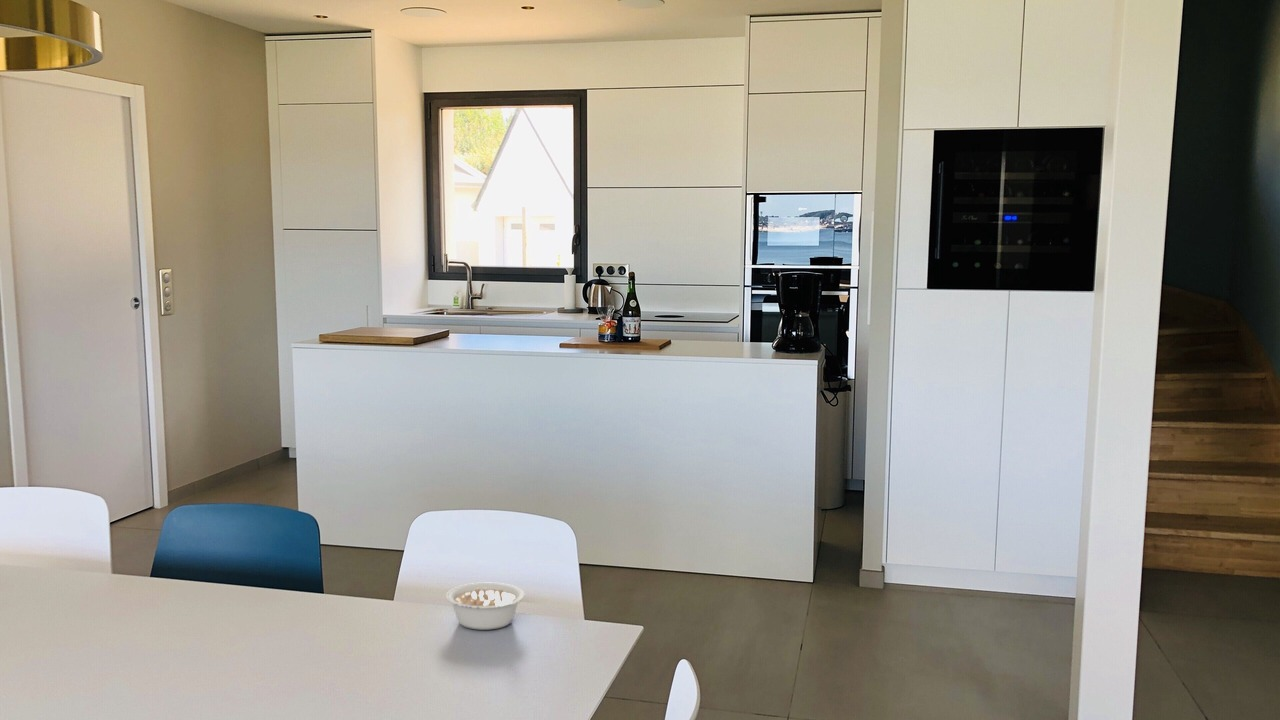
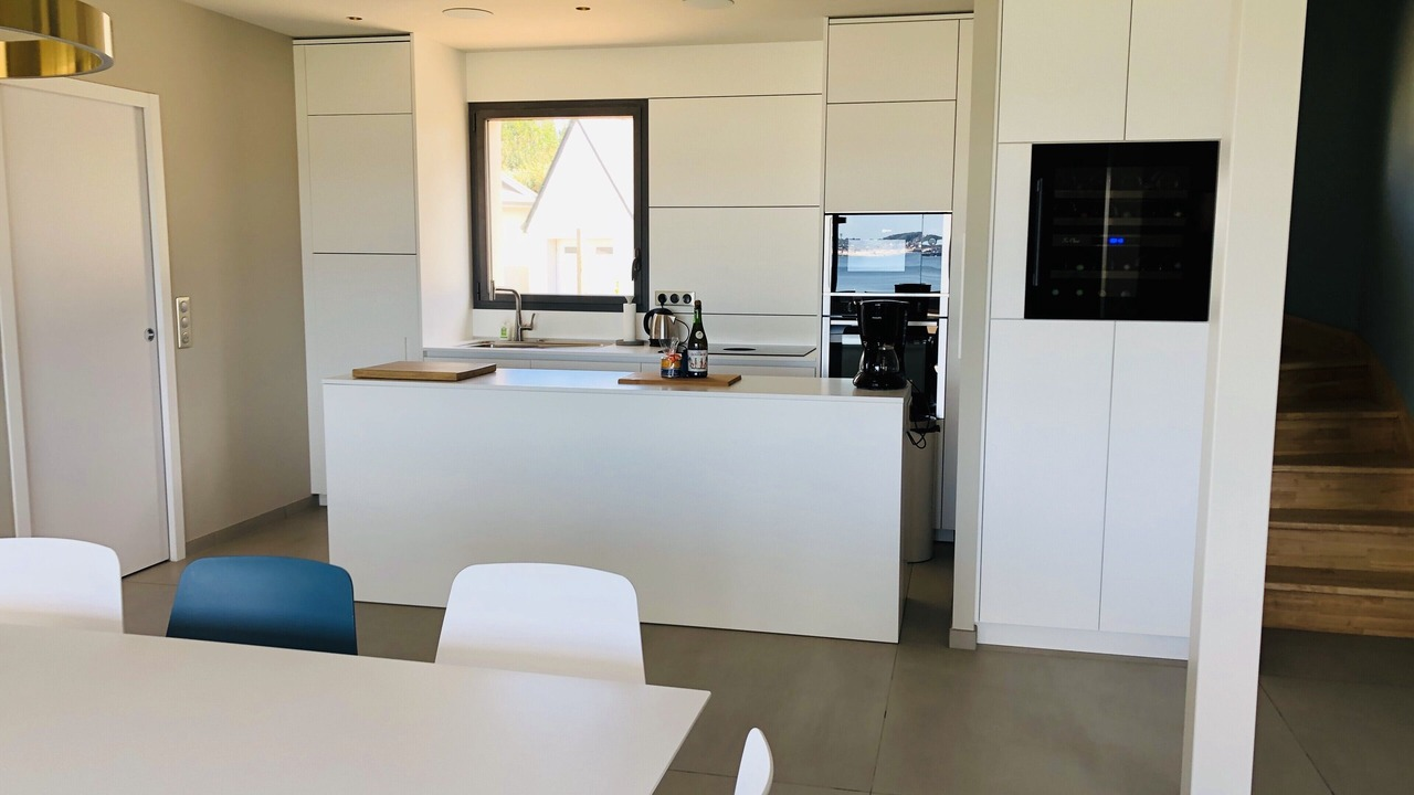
- legume (488, 605)
